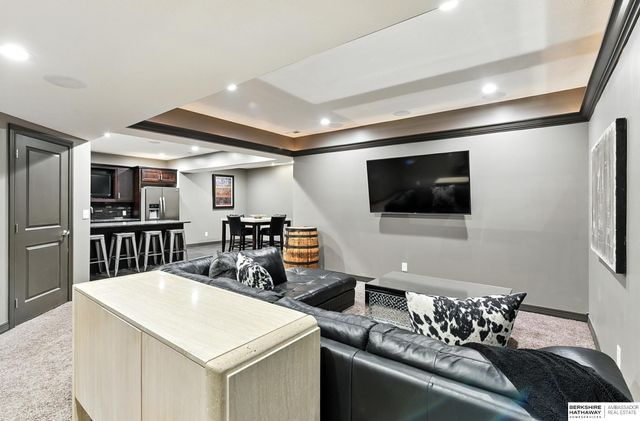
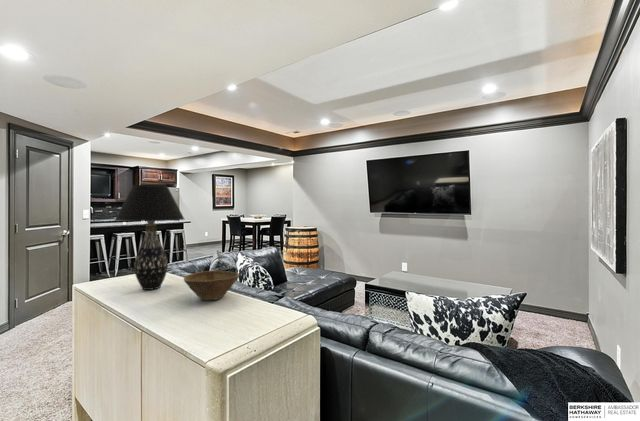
+ table lamp (151, 237)
+ bowl (212, 286)
